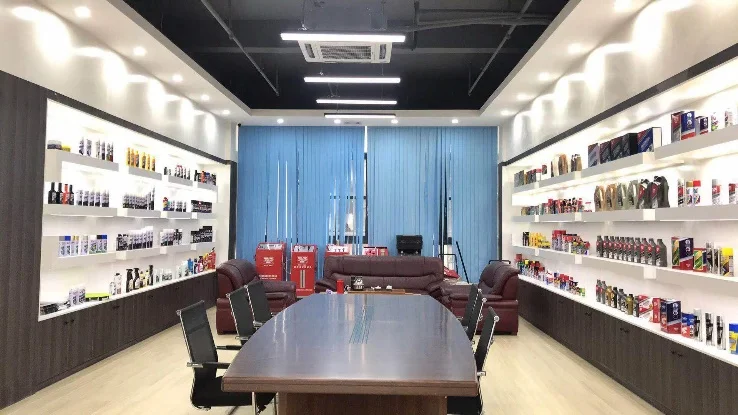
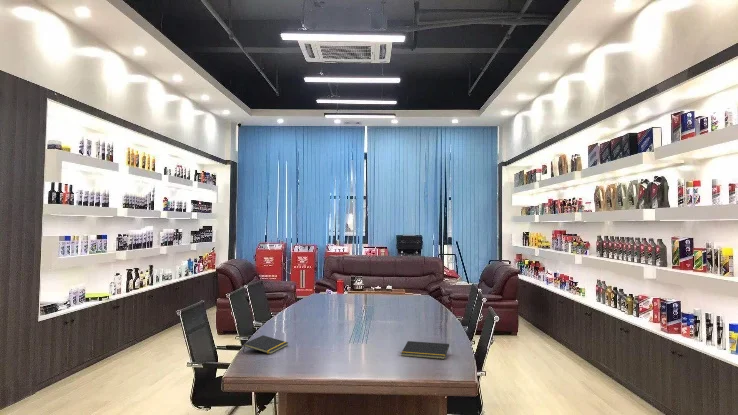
+ notepad (266, 344)
+ notepad (425, 349)
